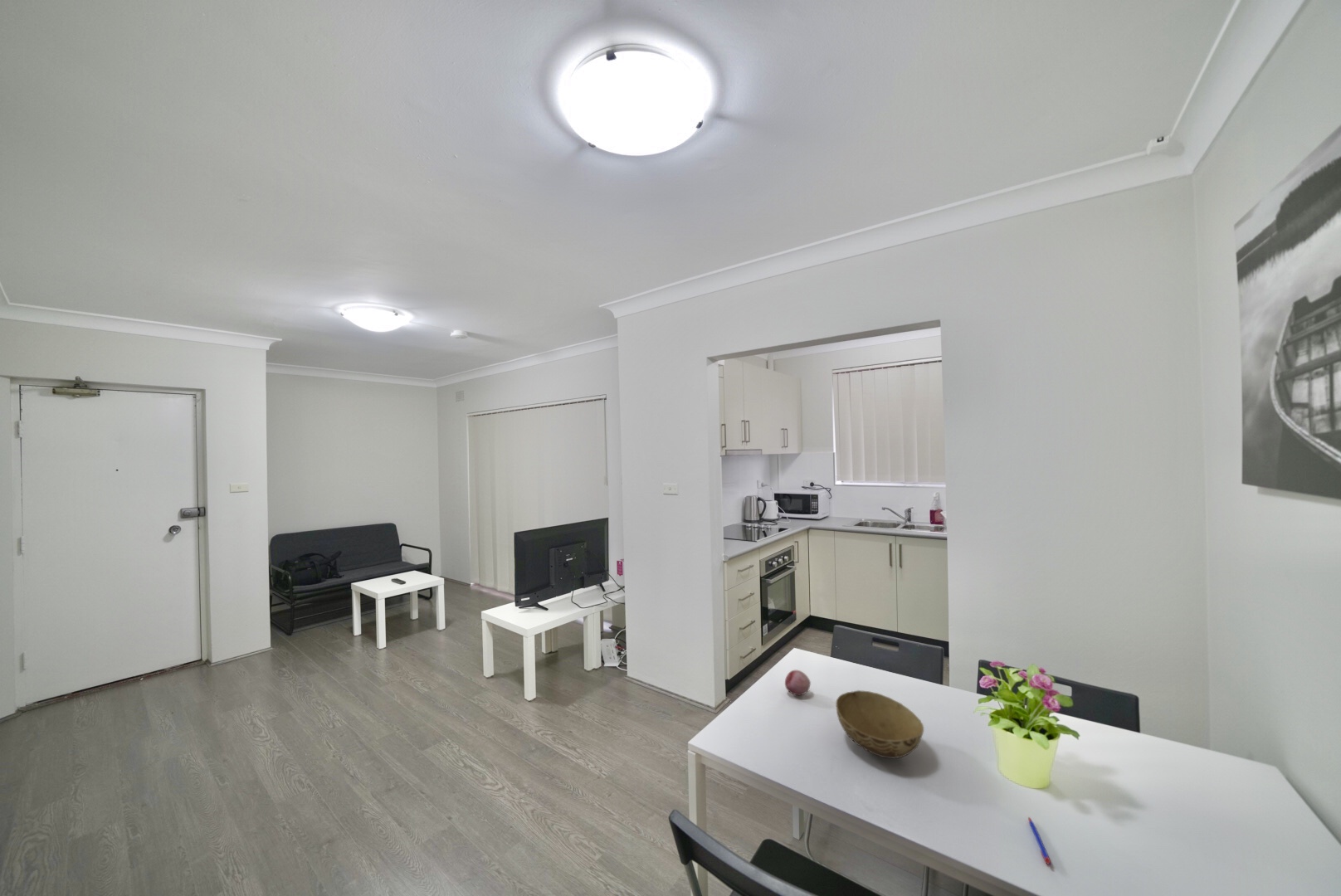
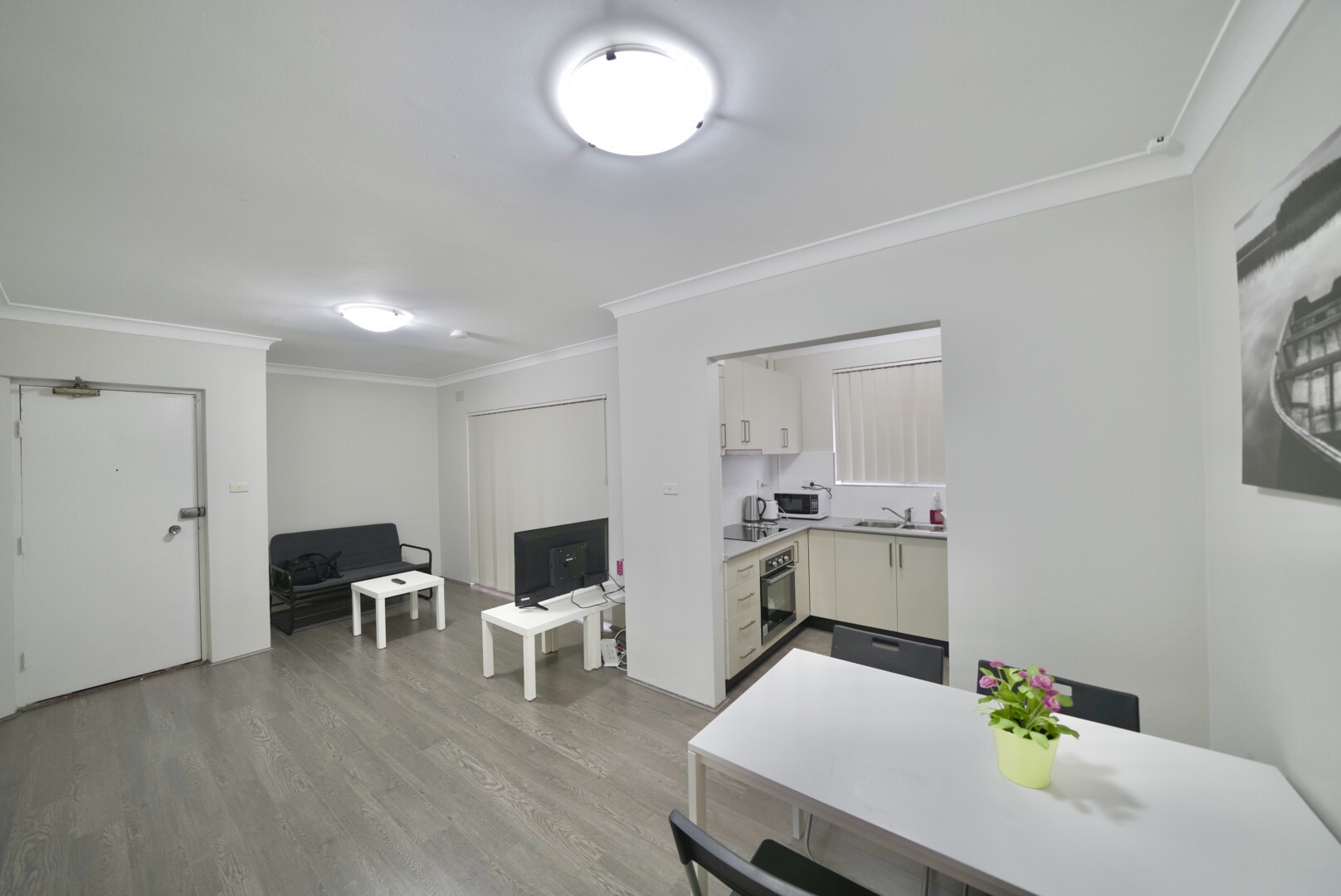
- fruit (797, 682)
- bowl (878, 728)
- pen (1038, 839)
